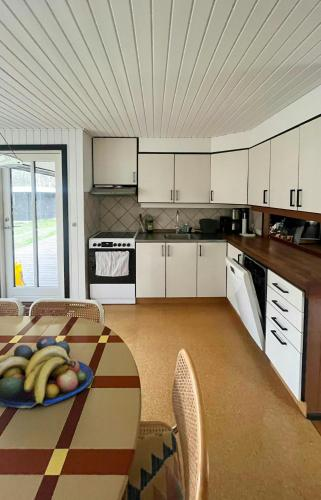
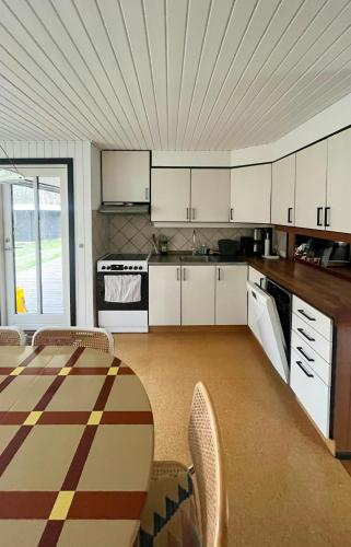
- fruit bowl (42, 363)
